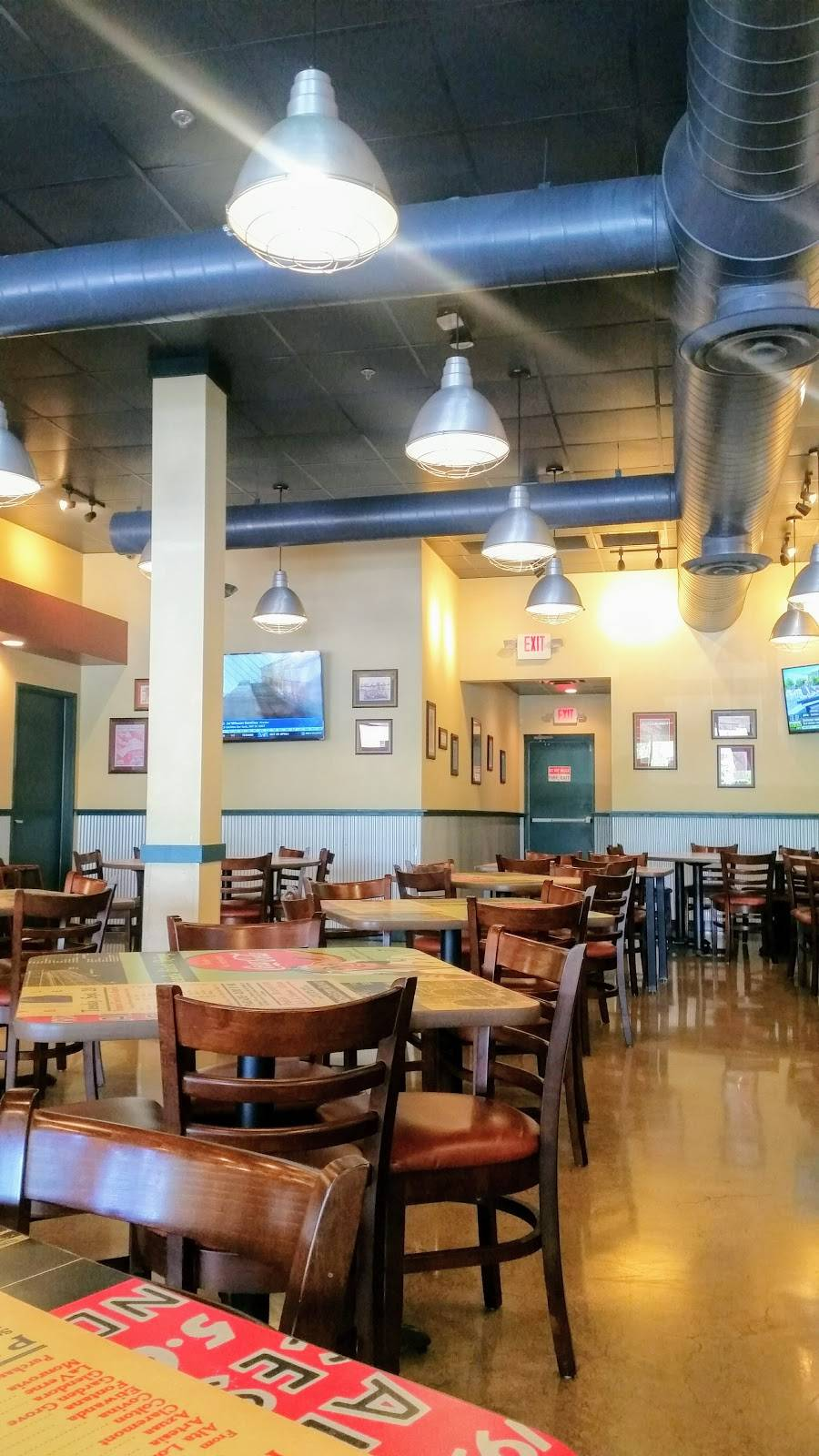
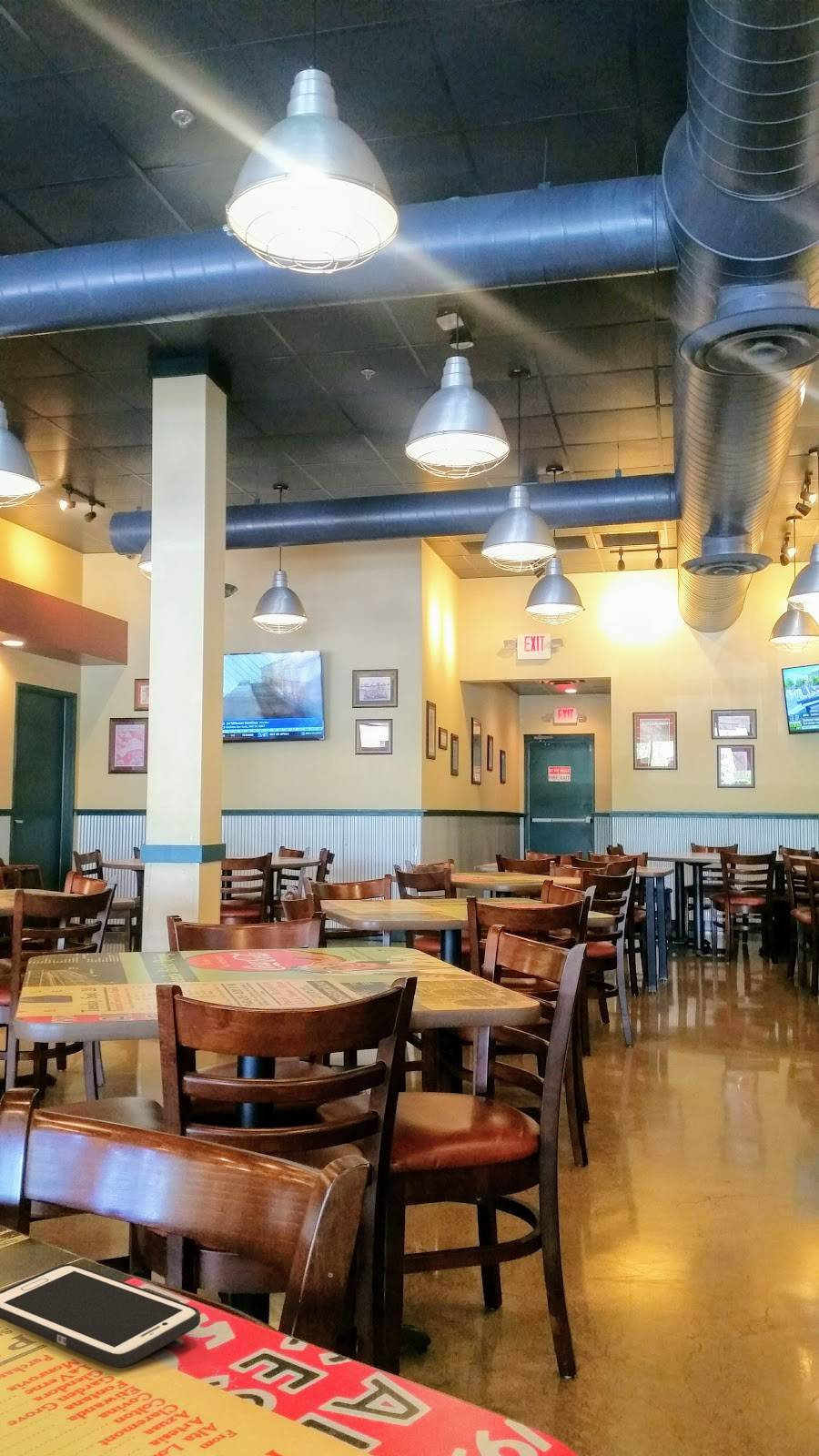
+ cell phone (90, 1312)
